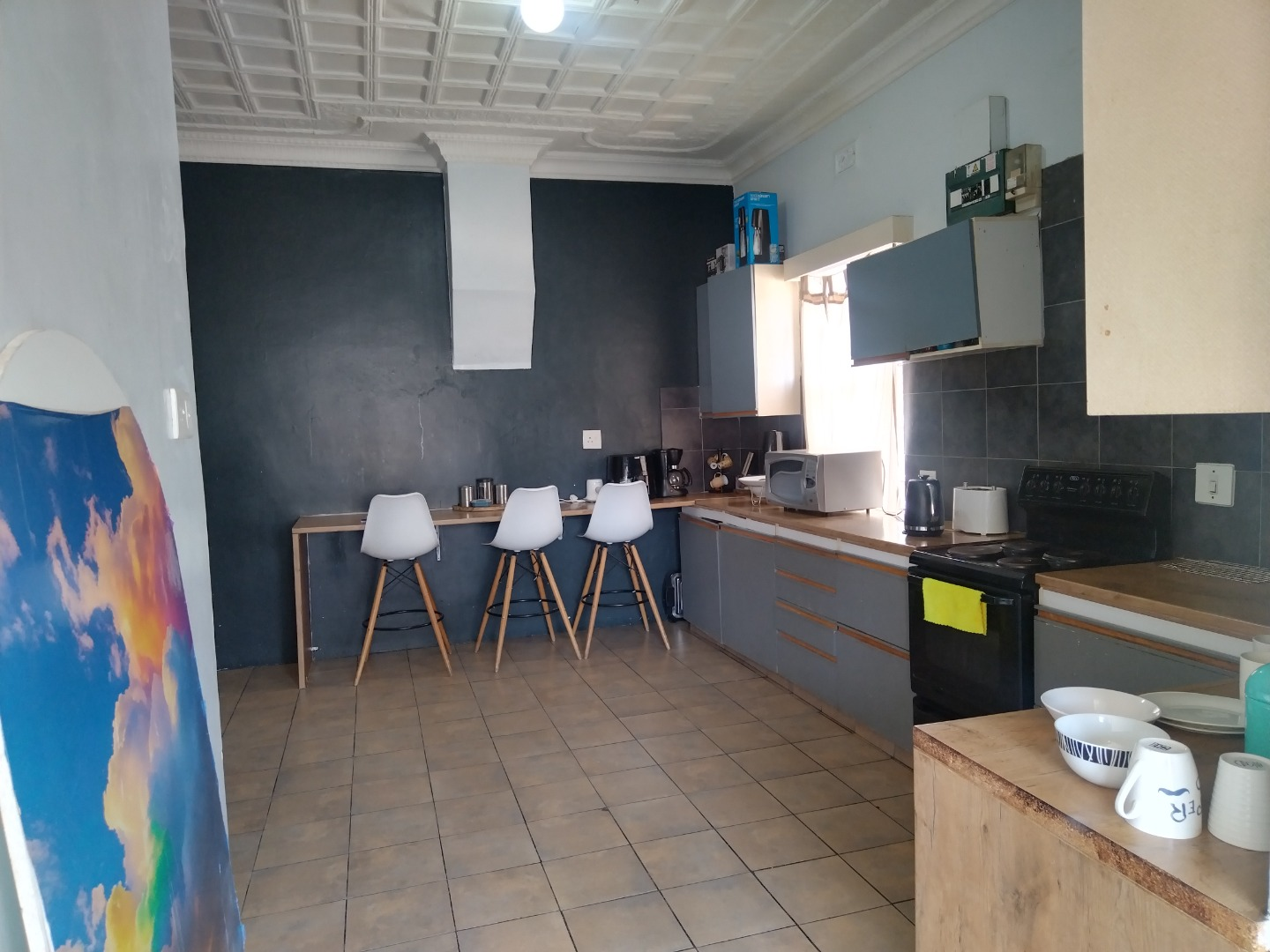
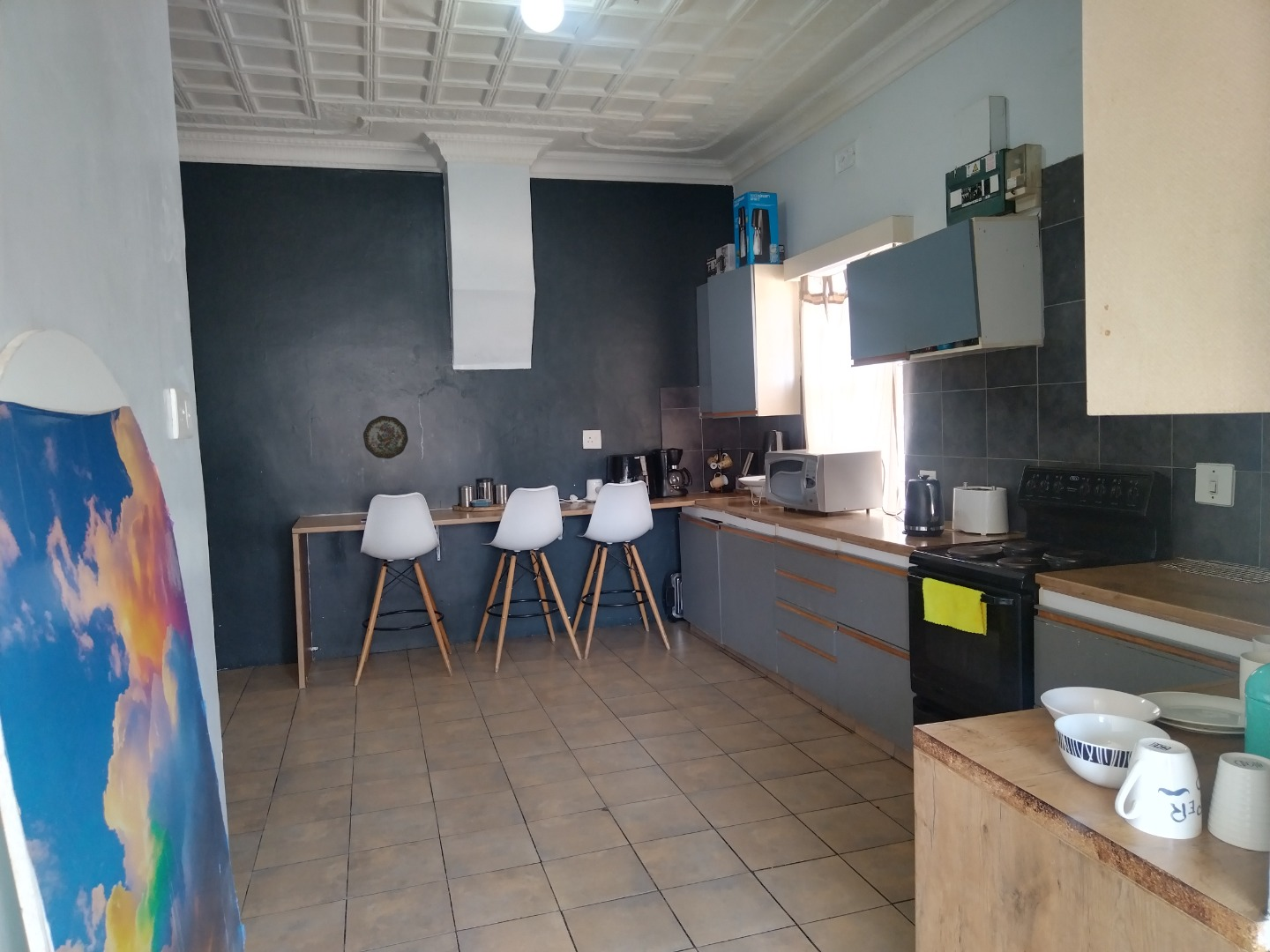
+ decorative plate (385, 437)
